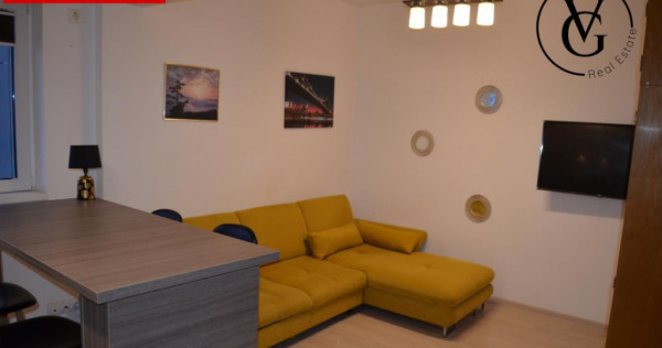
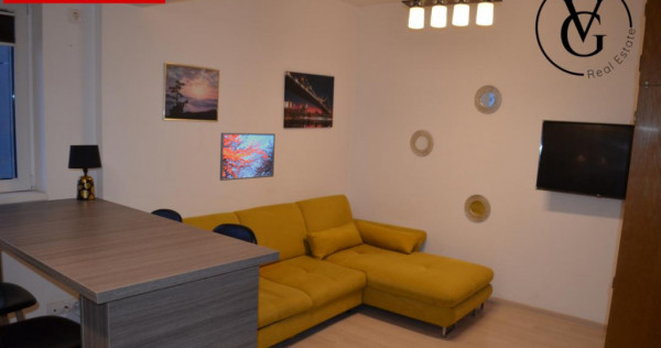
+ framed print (248, 155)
